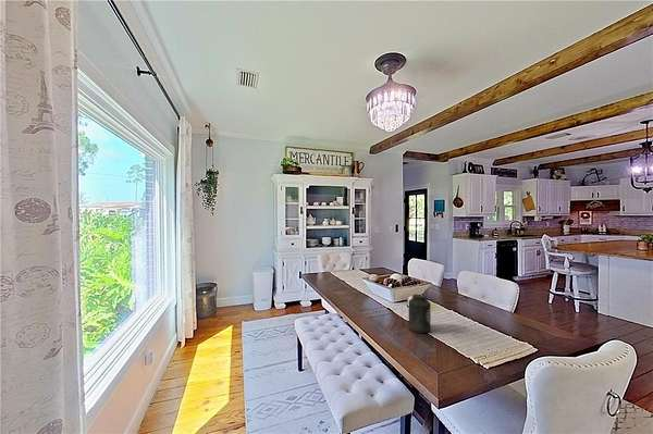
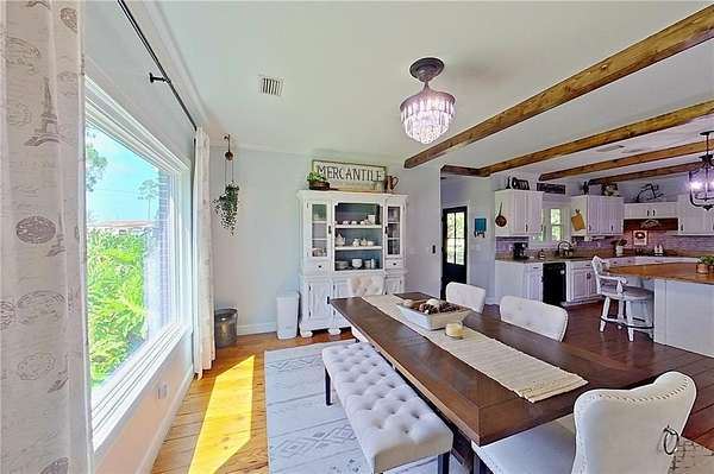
- canister (419, 311)
